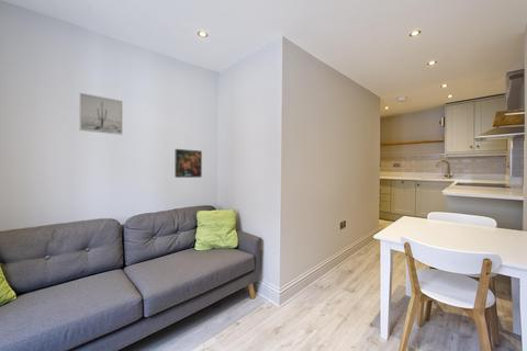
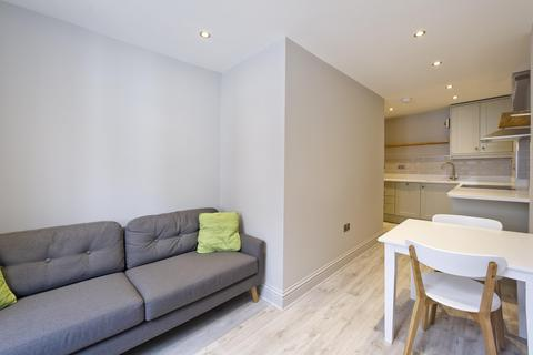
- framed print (189, 163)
- wall art (101, 114)
